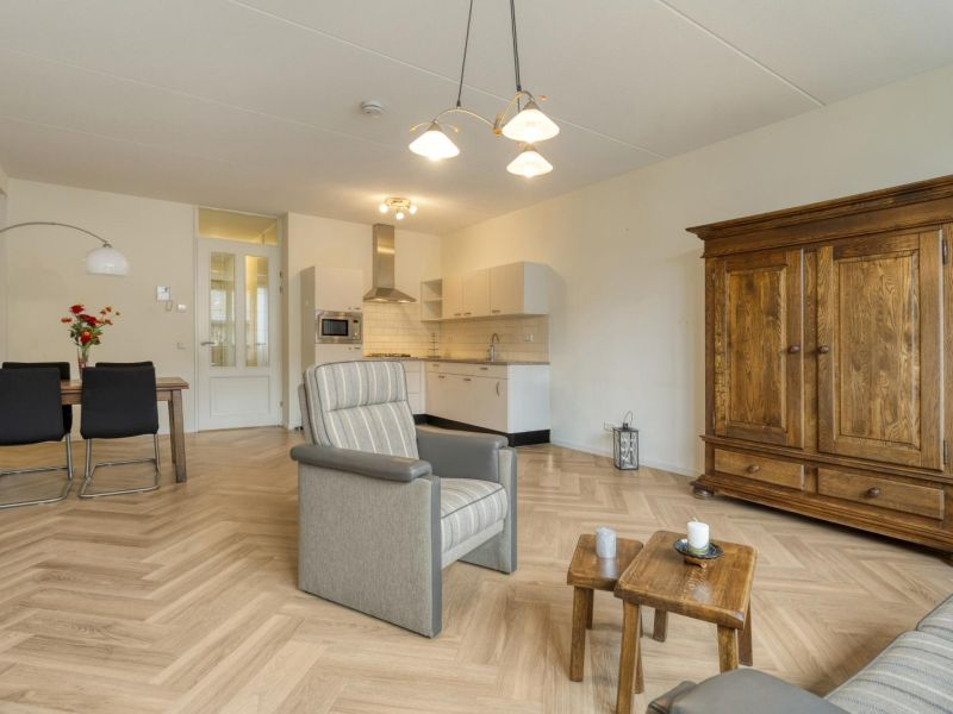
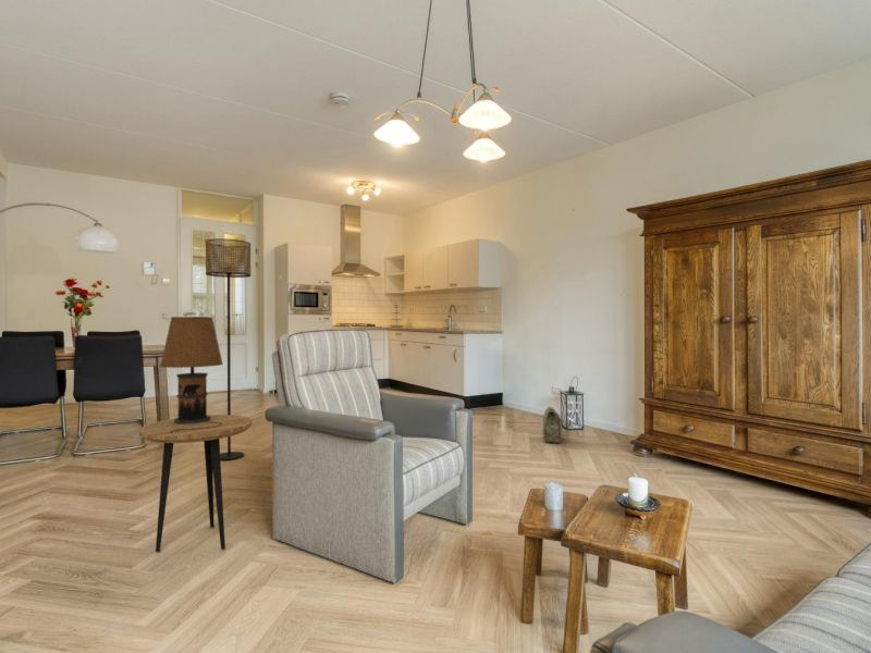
+ bag (552, 423)
+ table lamp (191, 369)
+ floor lamp (229, 349)
+ side table (207, 482)
